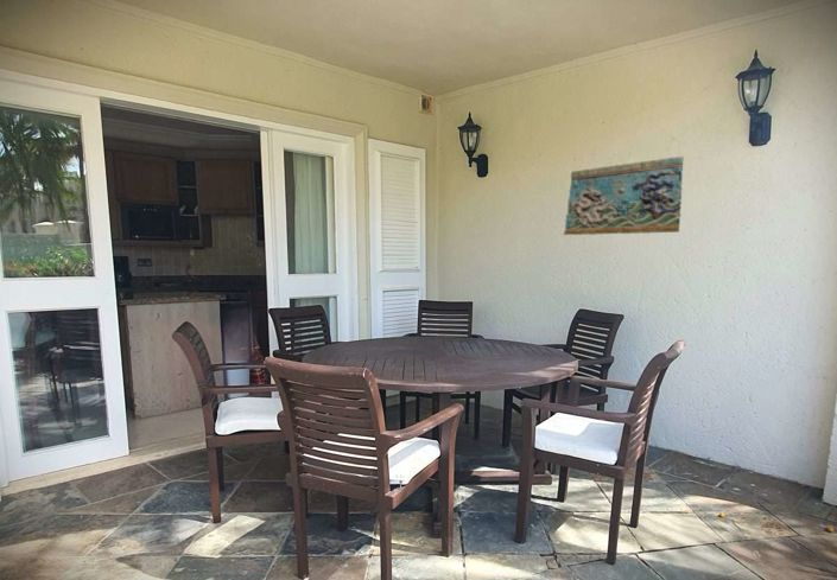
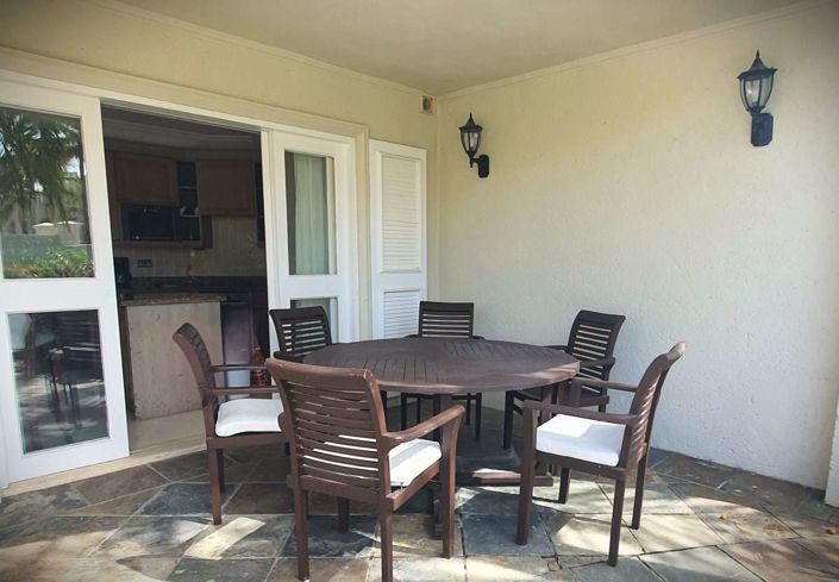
- decorative wall panel (619, 198)
